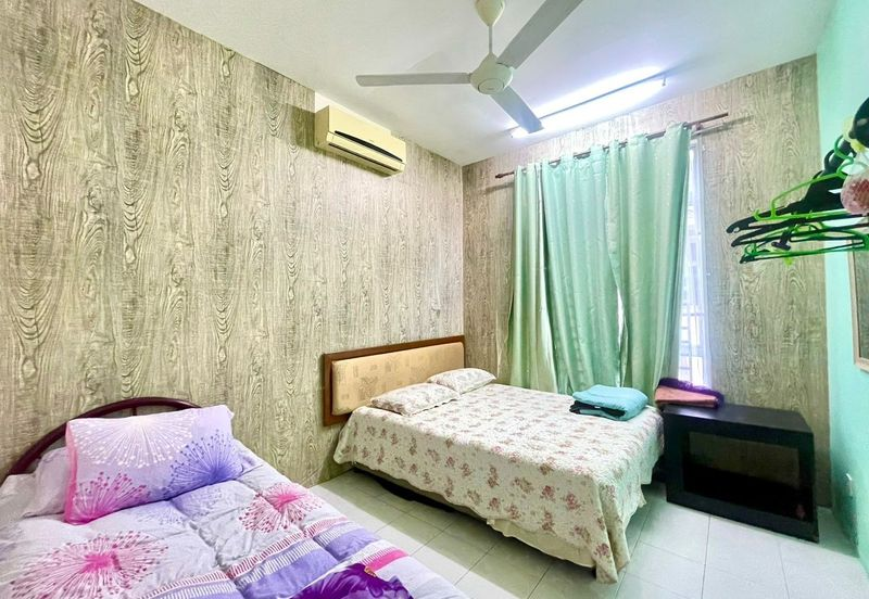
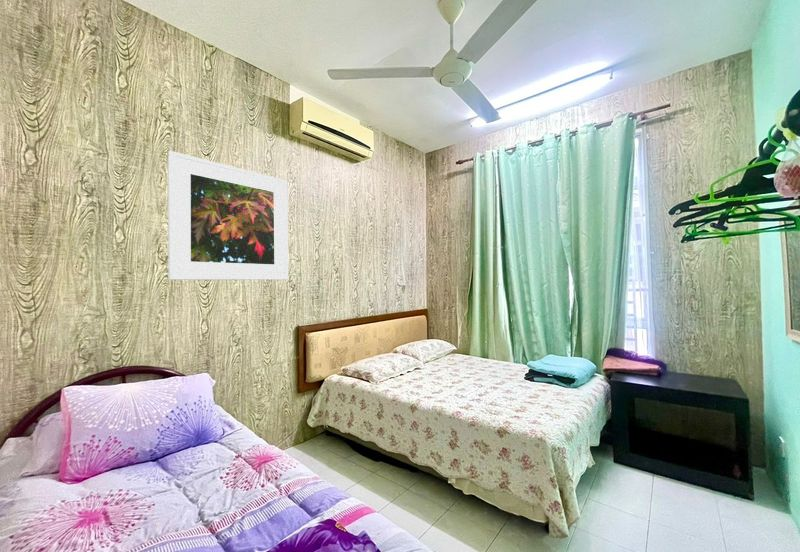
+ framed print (235, 223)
